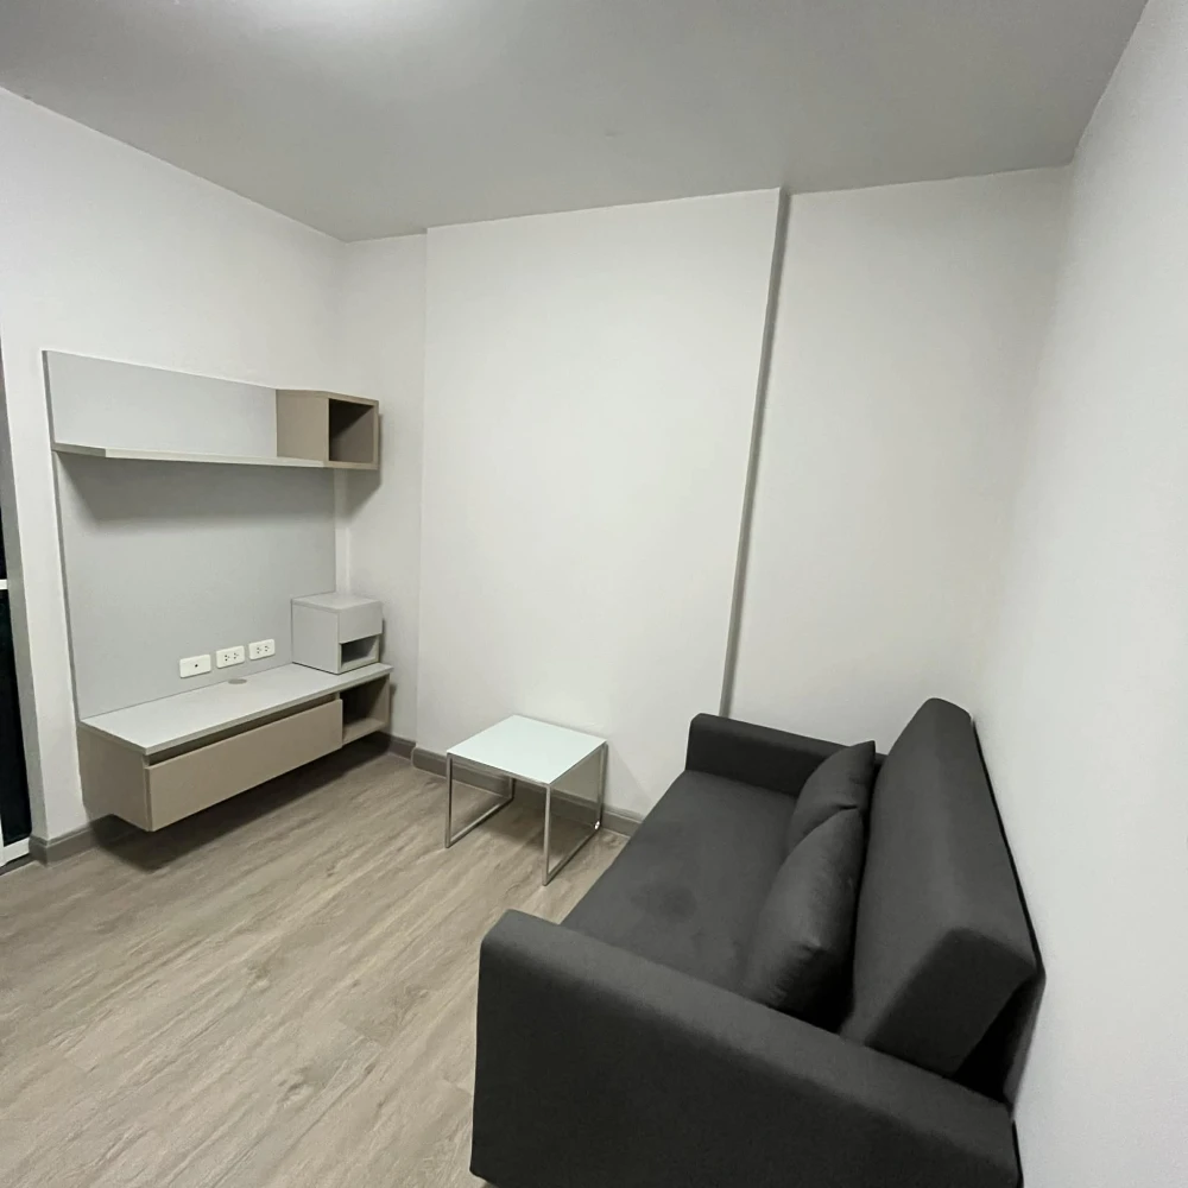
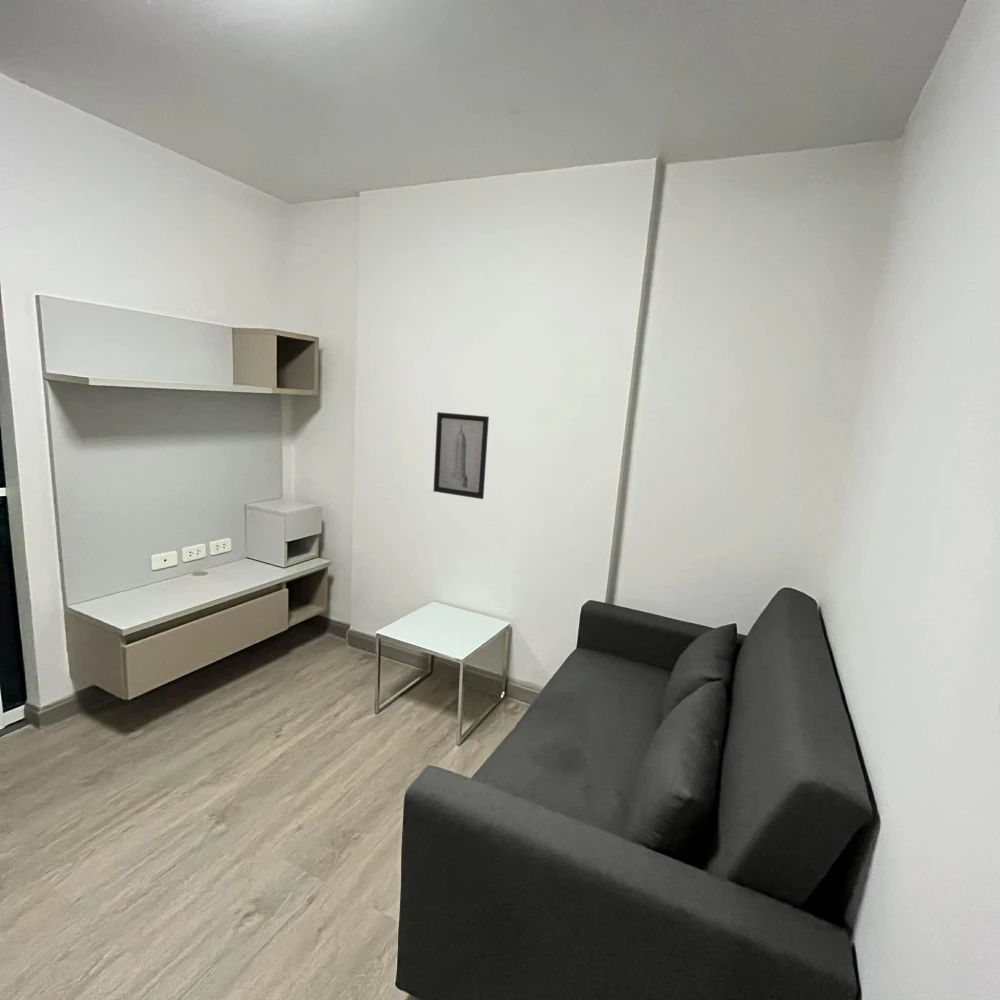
+ wall art (460, 455)
